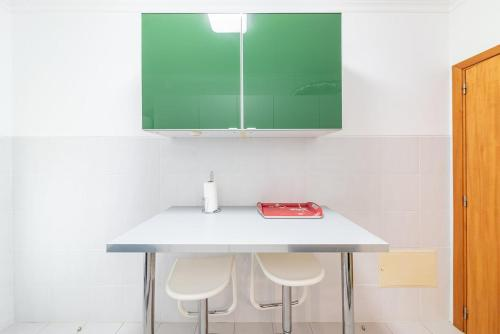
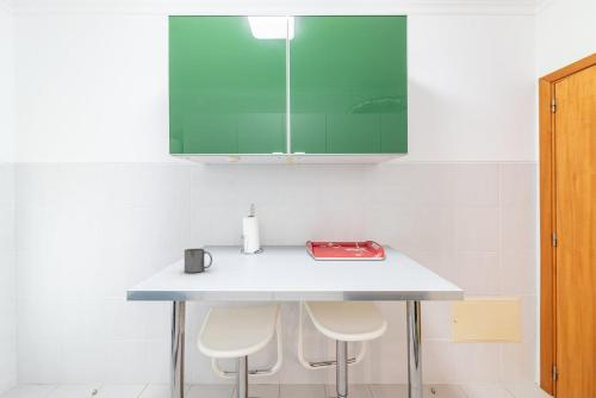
+ mug (198, 260)
